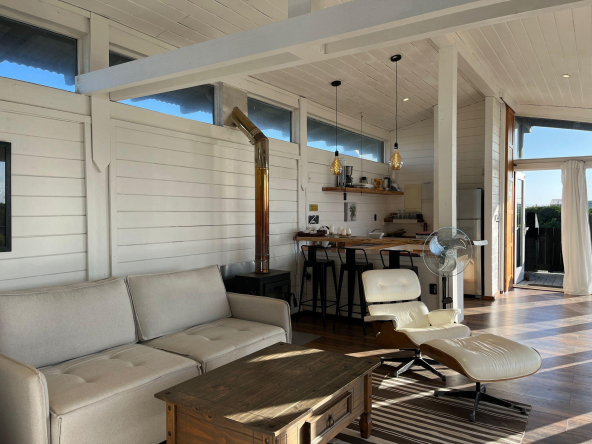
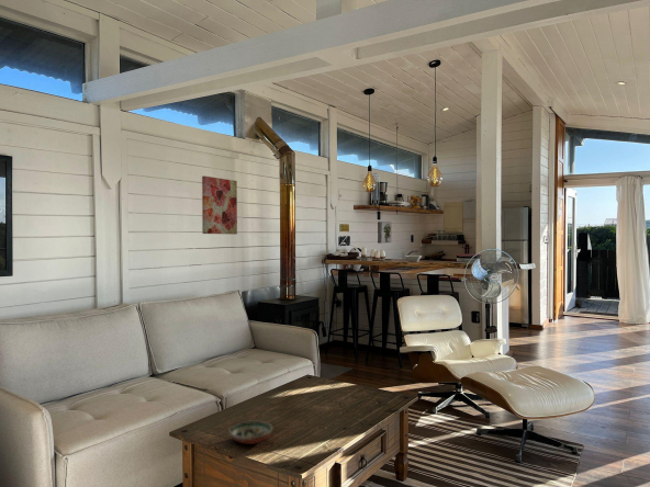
+ wall art (220, 206)
+ decorative bowl (250, 433)
